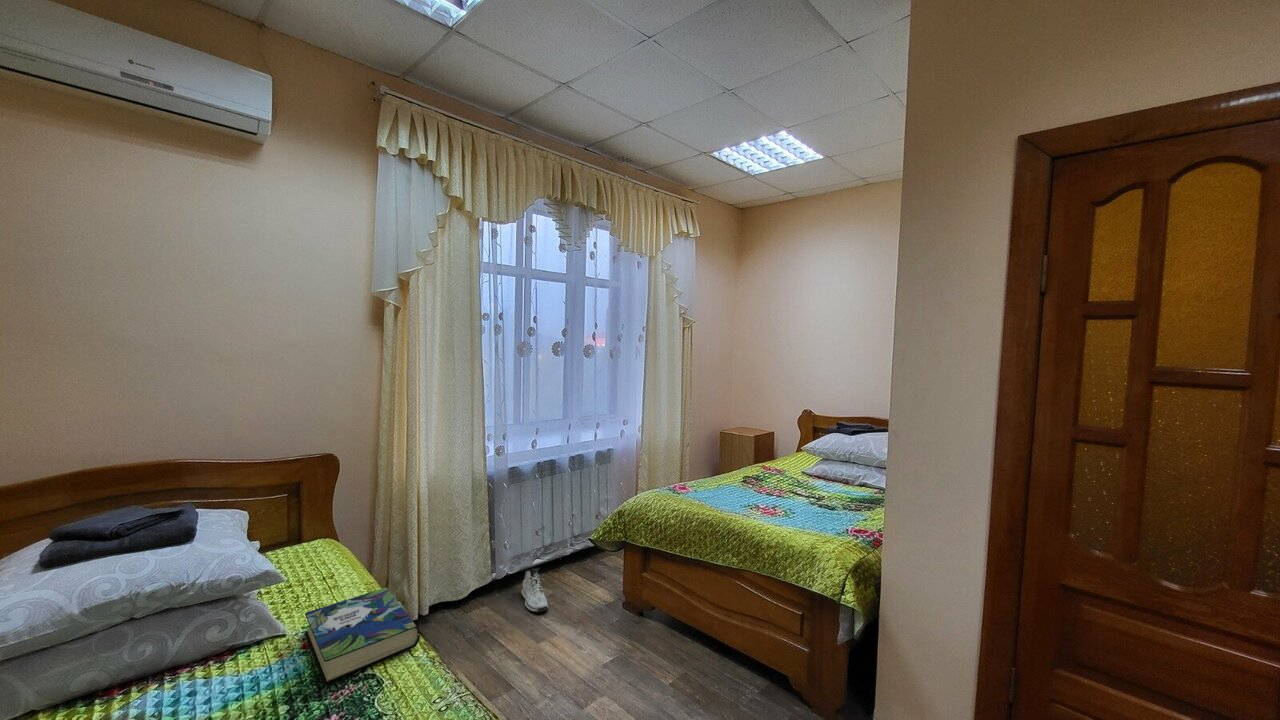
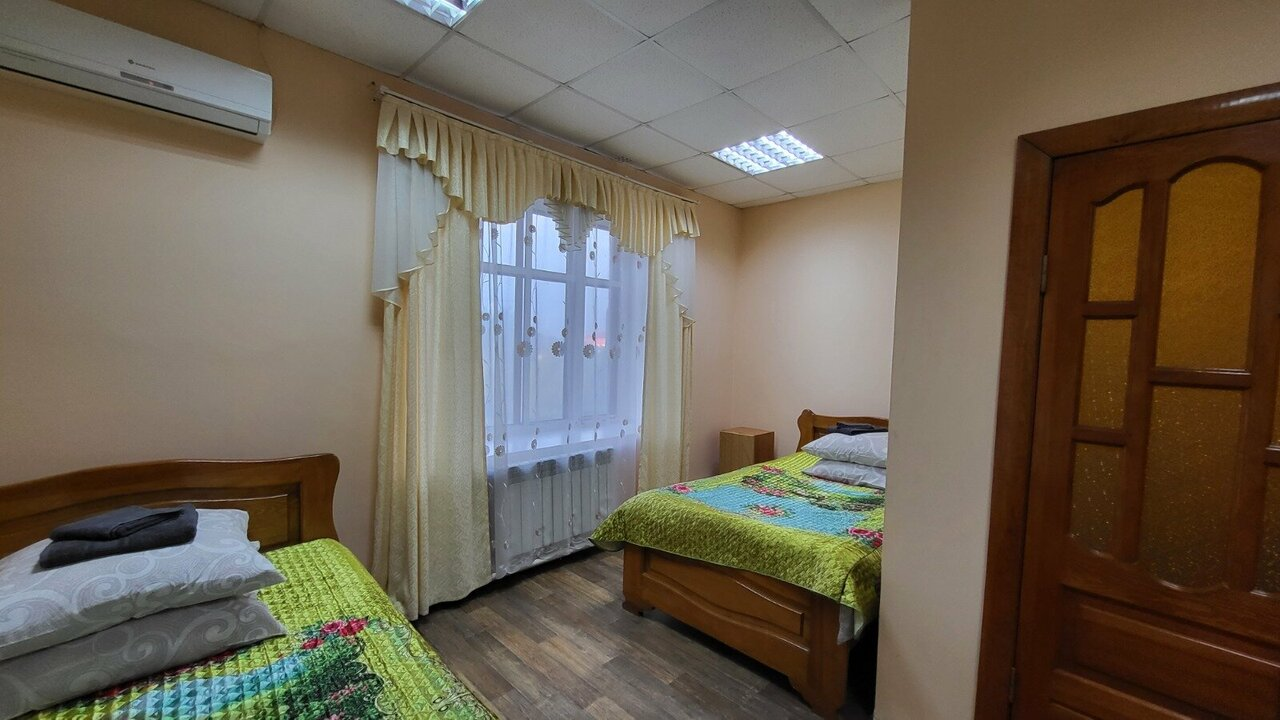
- sneaker (533, 587)
- book (361, 628)
